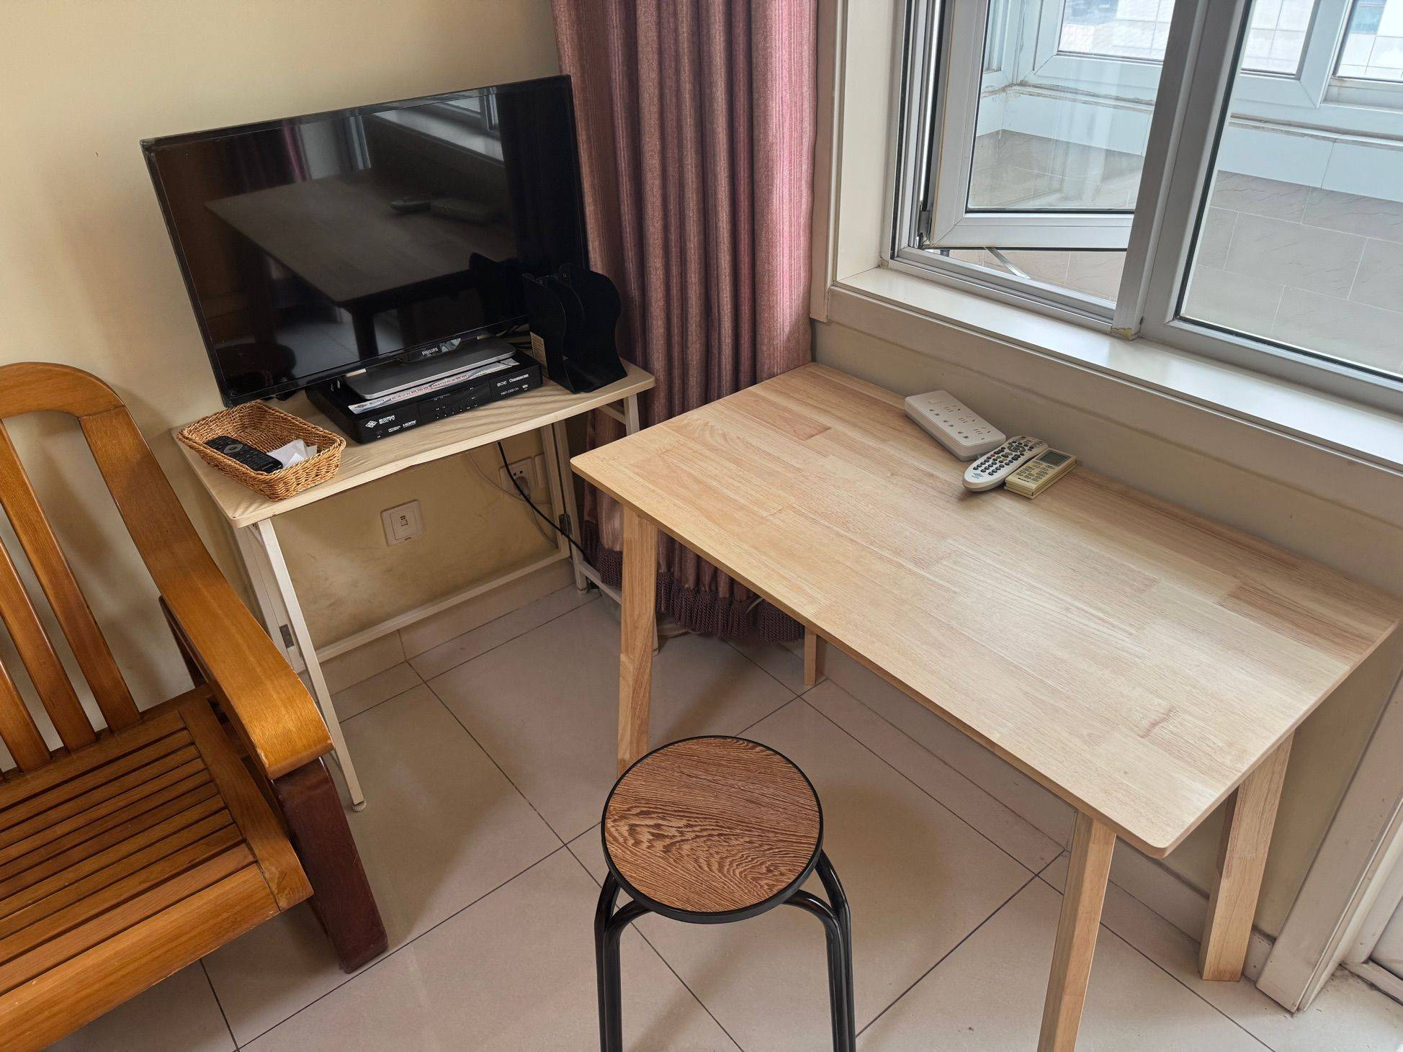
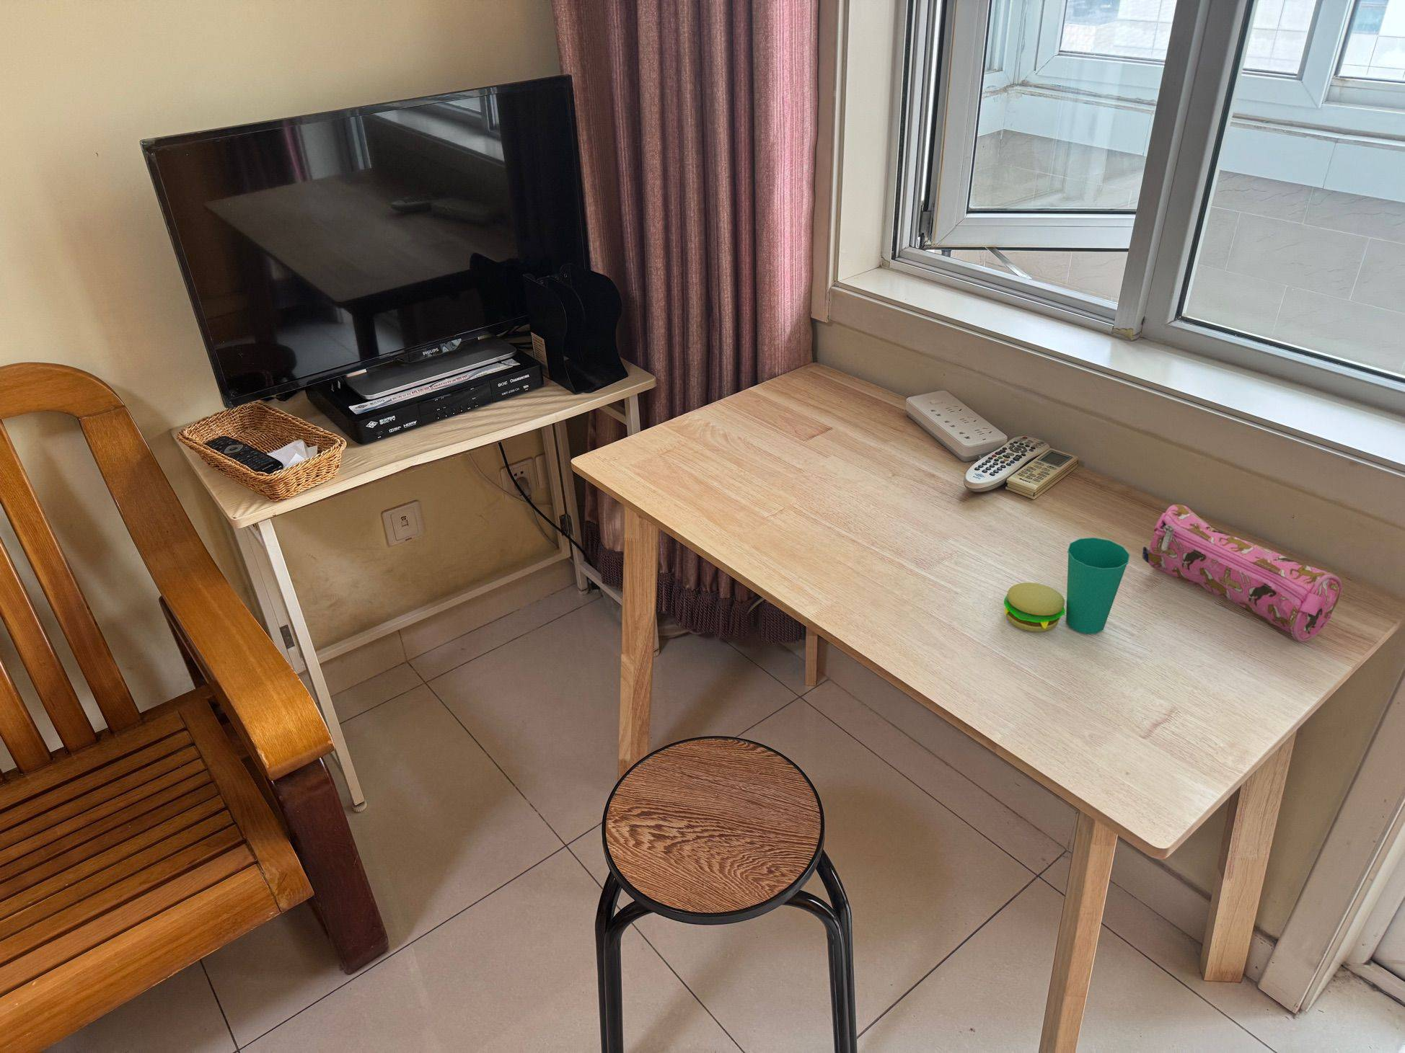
+ cup (1068, 586)
+ pencil case (1239, 570)
